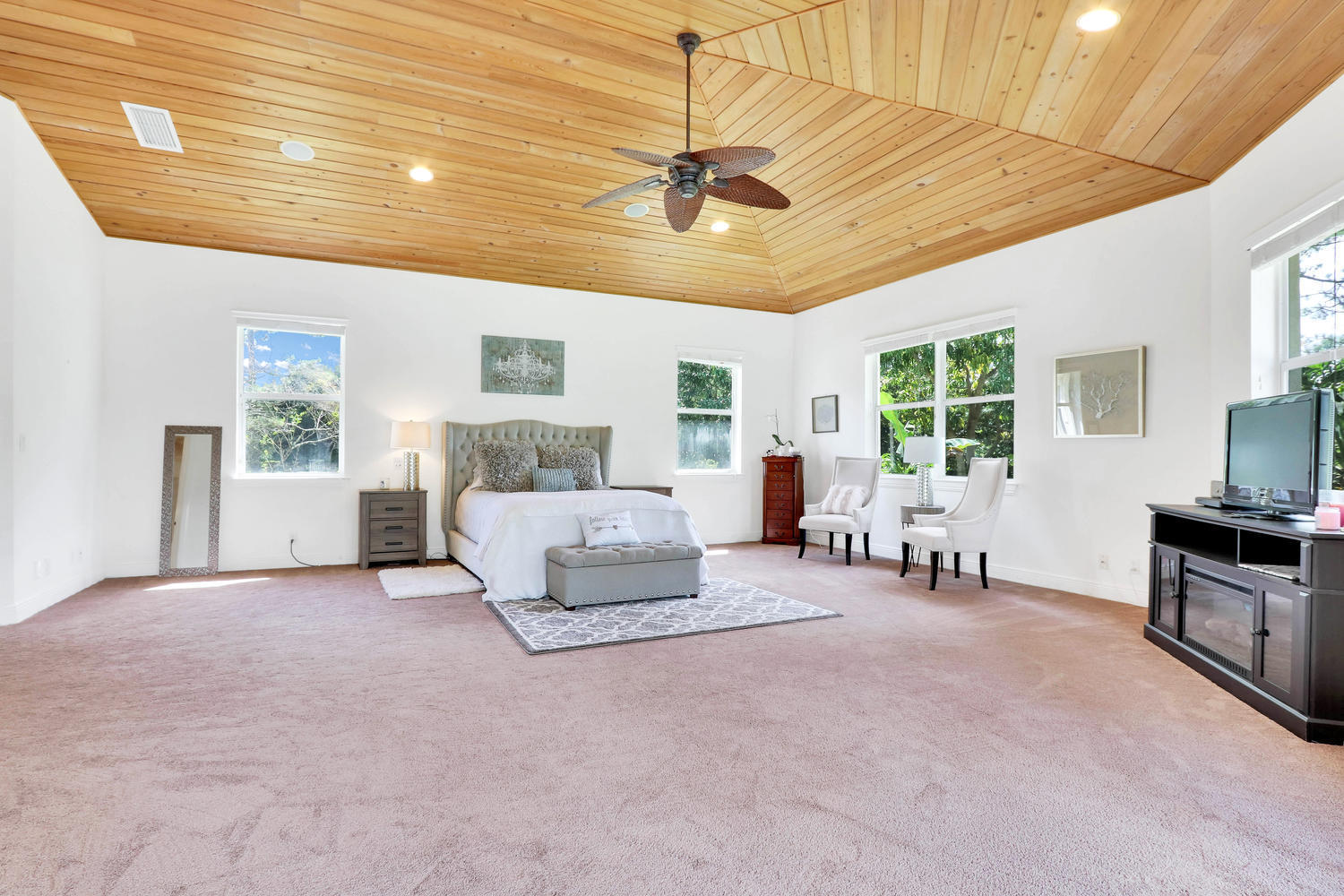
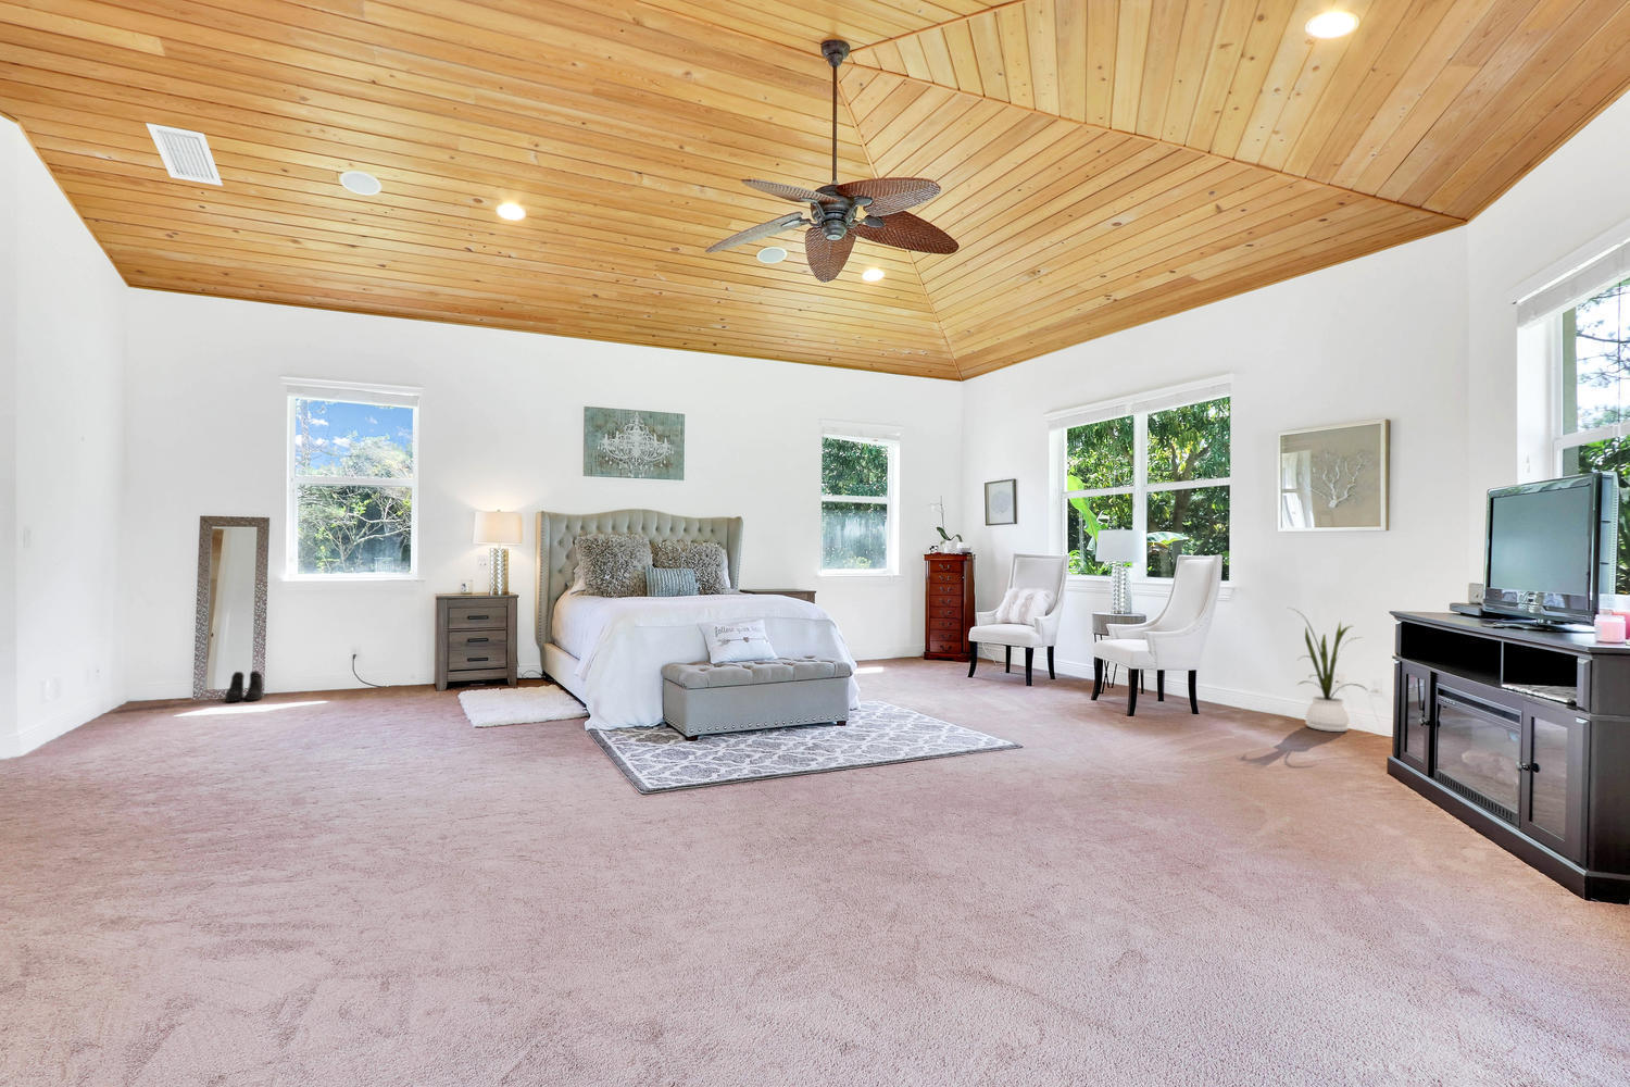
+ boots (243, 684)
+ house plant (1323, 667)
